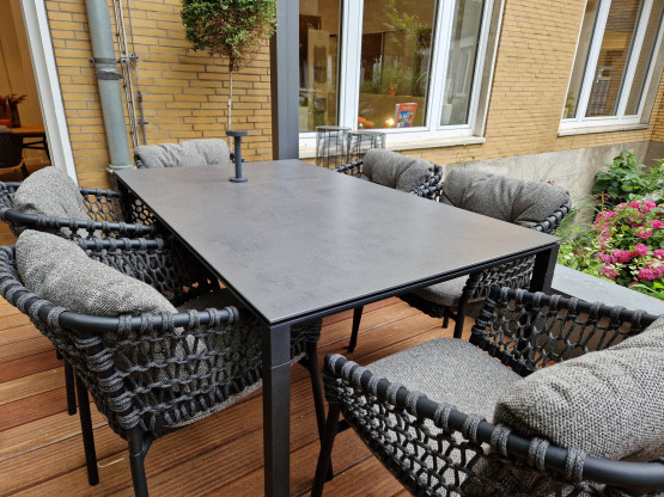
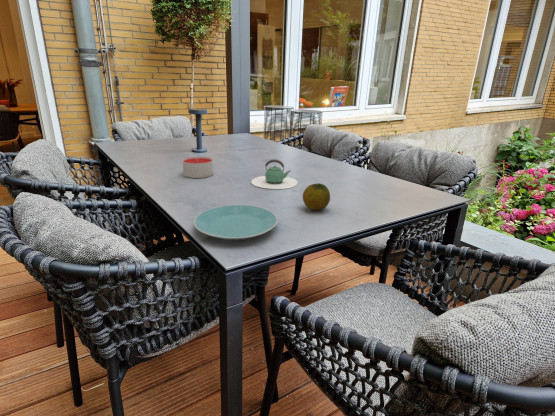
+ plate (236, 223)
+ candle (198, 166)
+ teapot (274, 170)
+ fruit (316, 196)
